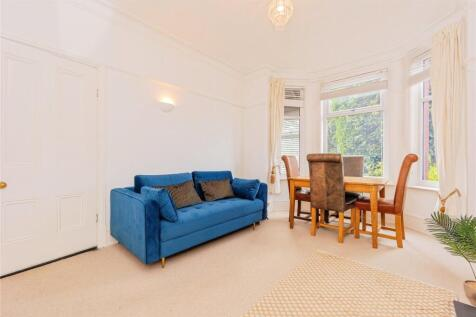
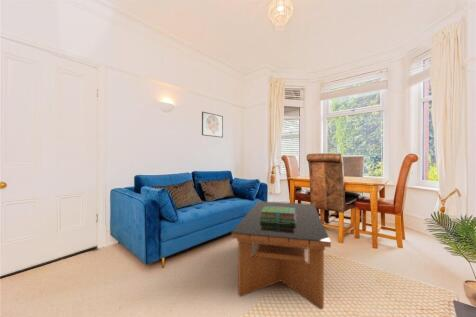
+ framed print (212, 125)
+ coffee table (282, 239)
+ stack of books (278, 213)
